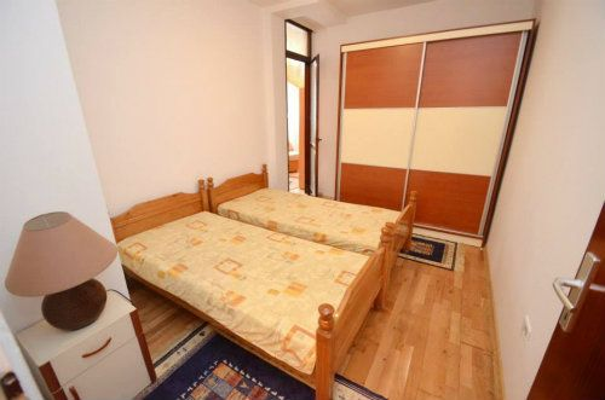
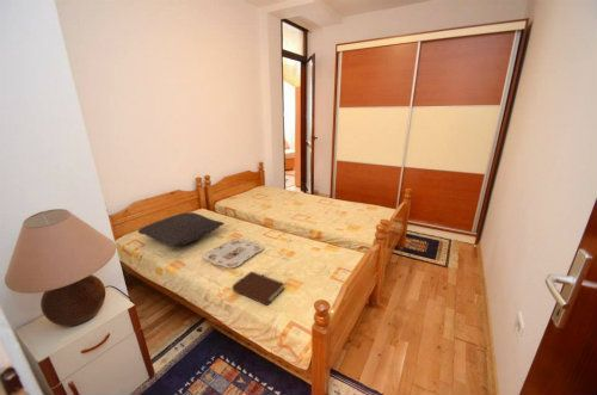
+ book (258, 286)
+ pillow (181, 228)
+ serving tray (234, 252)
